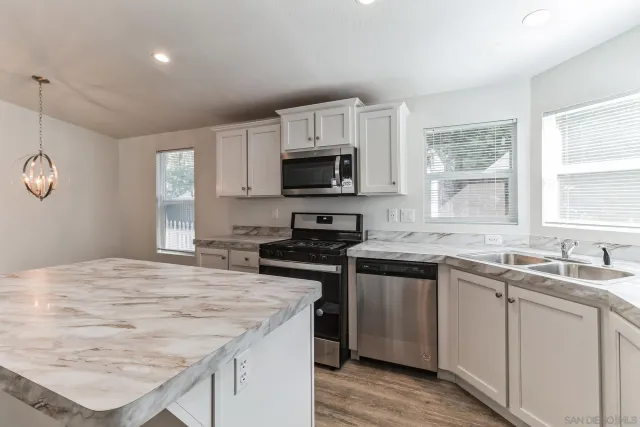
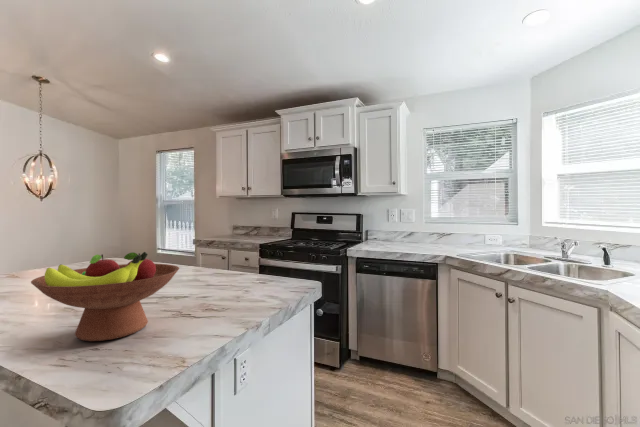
+ fruit bowl (113, 290)
